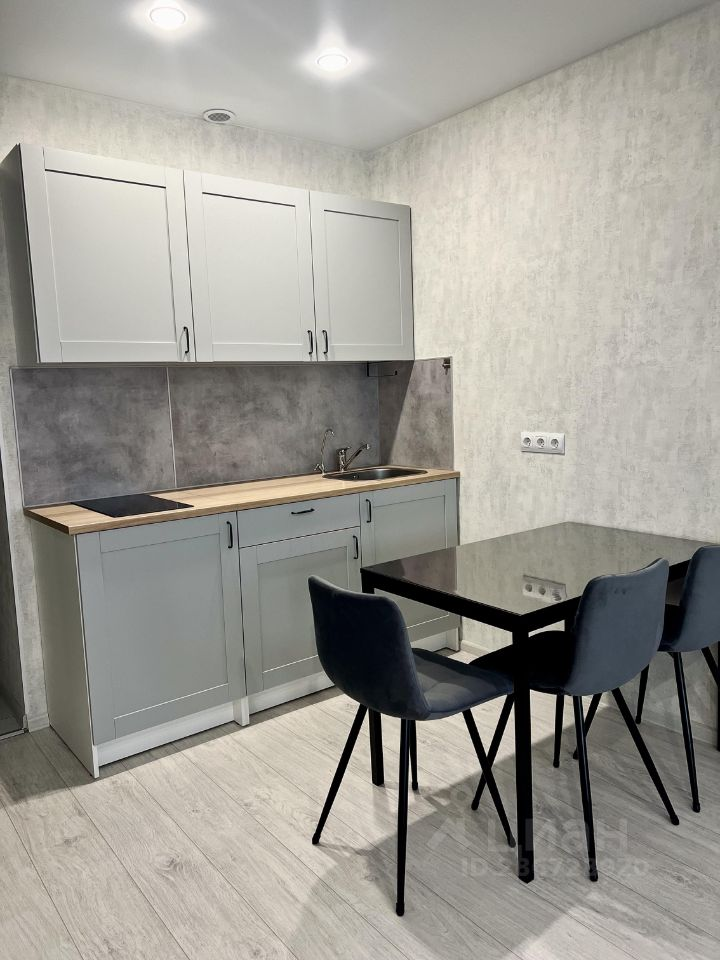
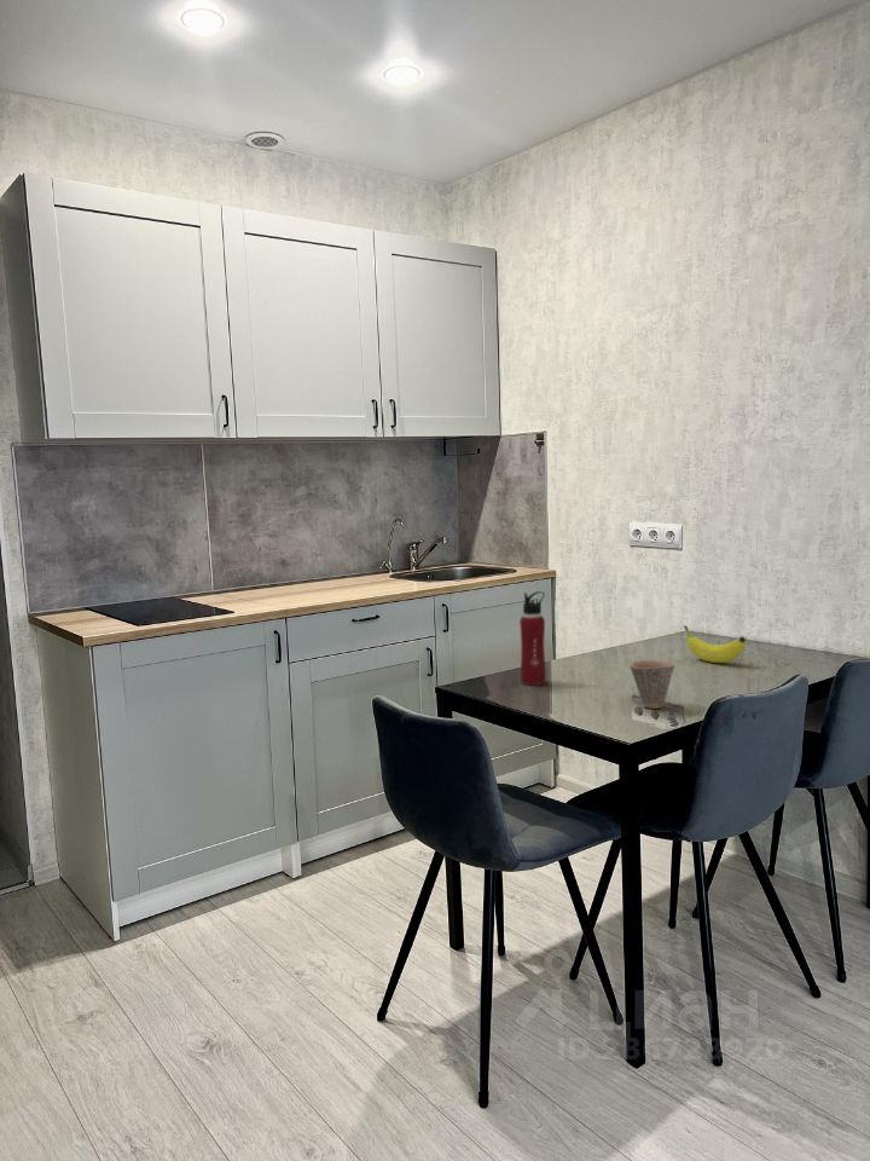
+ fruit (714, 646)
+ water bottle (532, 637)
+ cup (651, 683)
